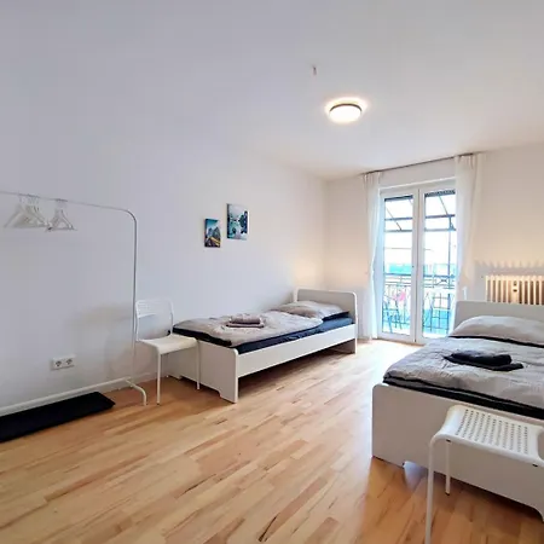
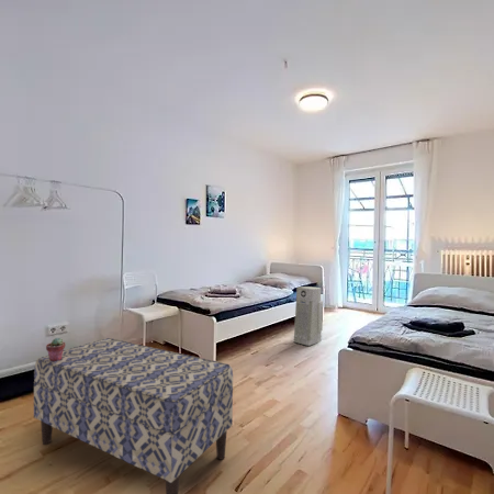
+ potted succulent (55, 348)
+ bench (131, 405)
+ air purifier (308, 314)
